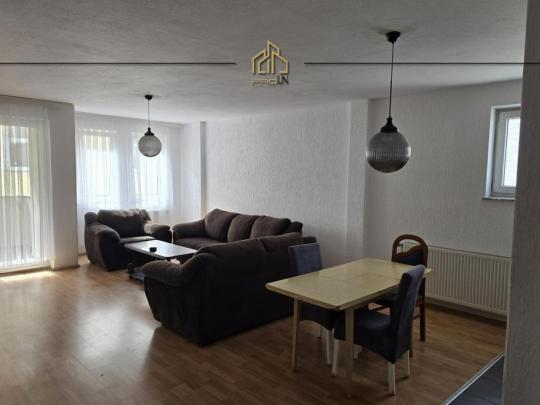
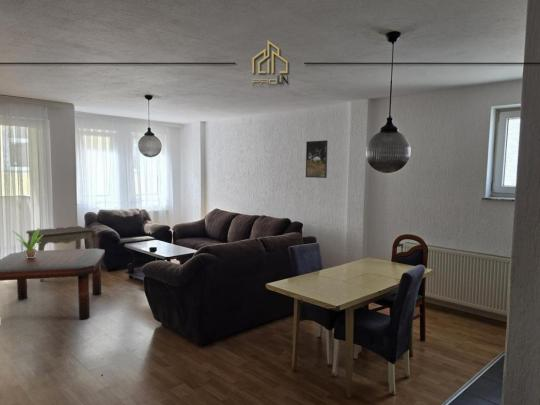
+ coffee table (50, 277)
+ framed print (316, 159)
+ potted plant (31, 243)
+ side table (61, 242)
